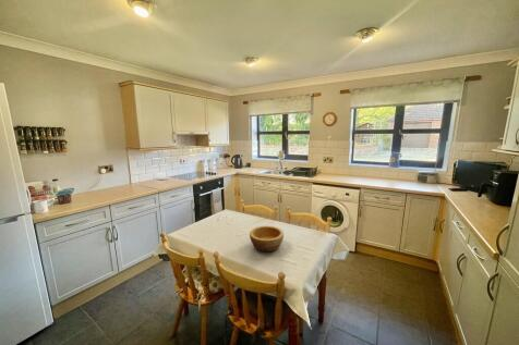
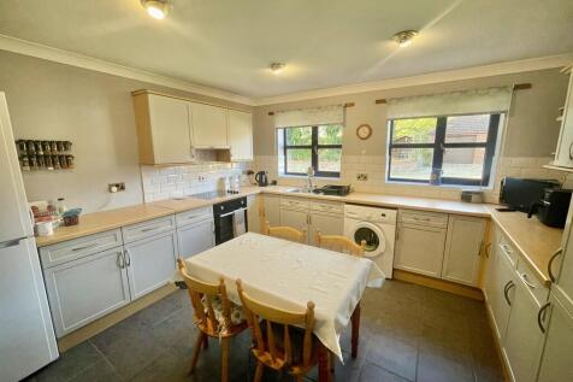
- bowl (266, 238)
